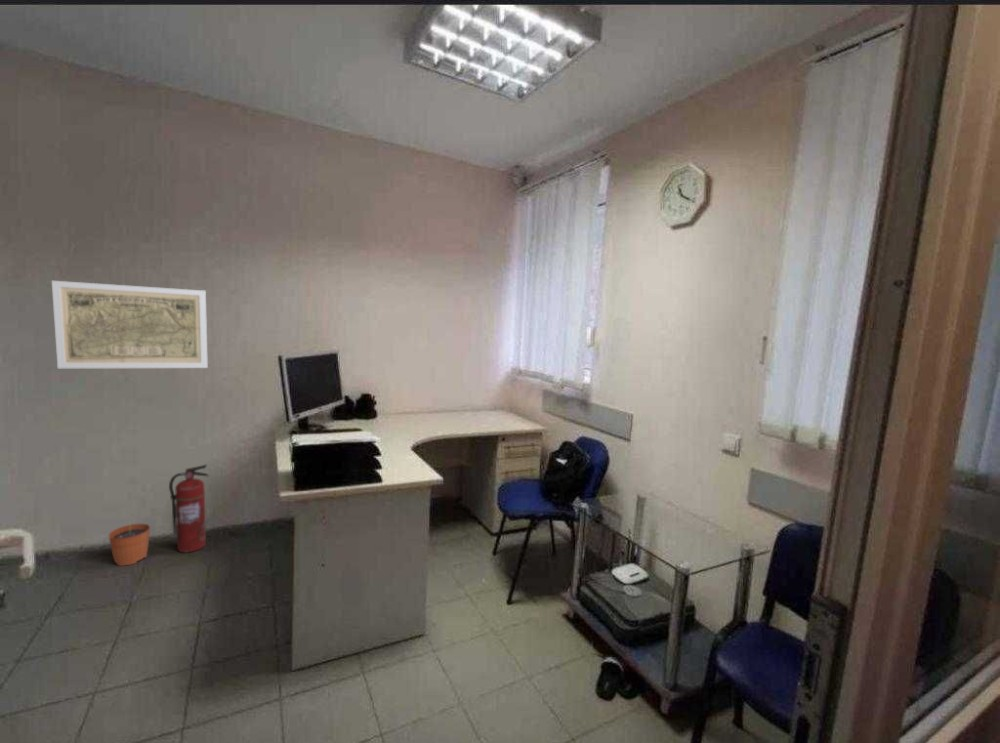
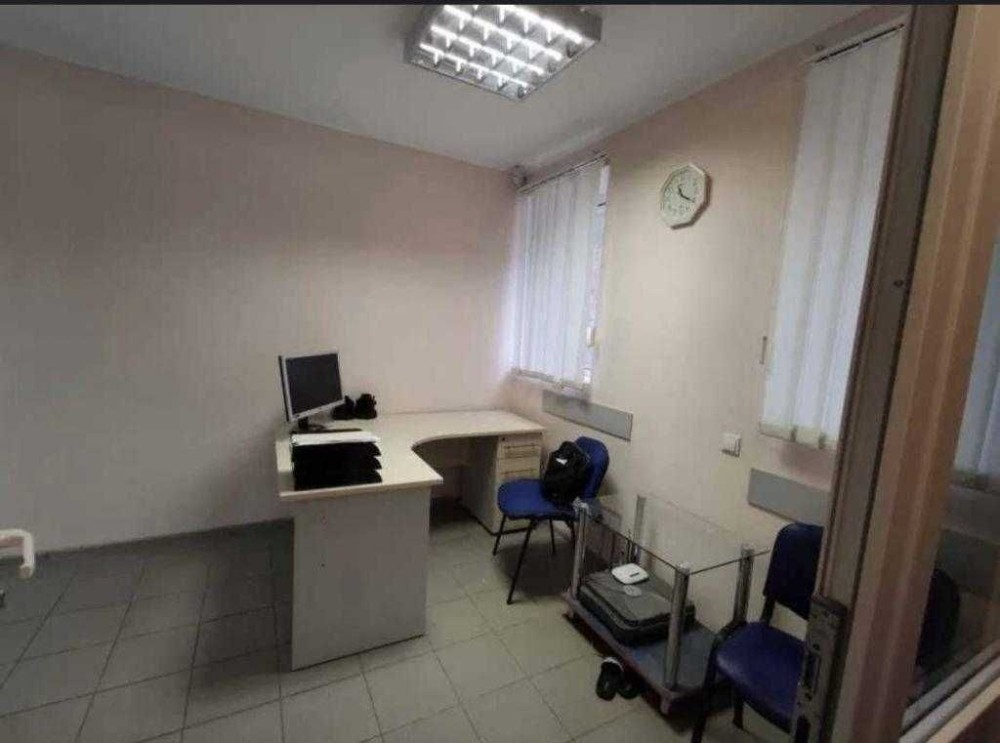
- fire extinguisher (190, 507)
- map (135, 327)
- plant pot (130, 537)
